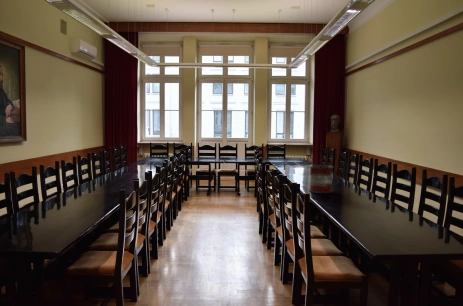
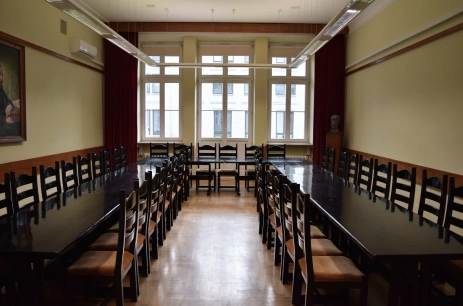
- plant pot (320, 178)
